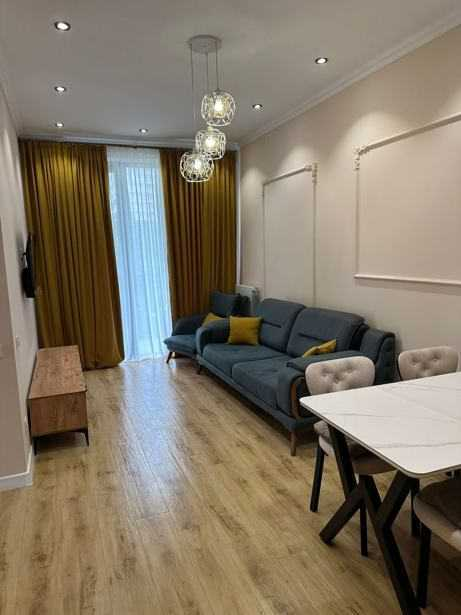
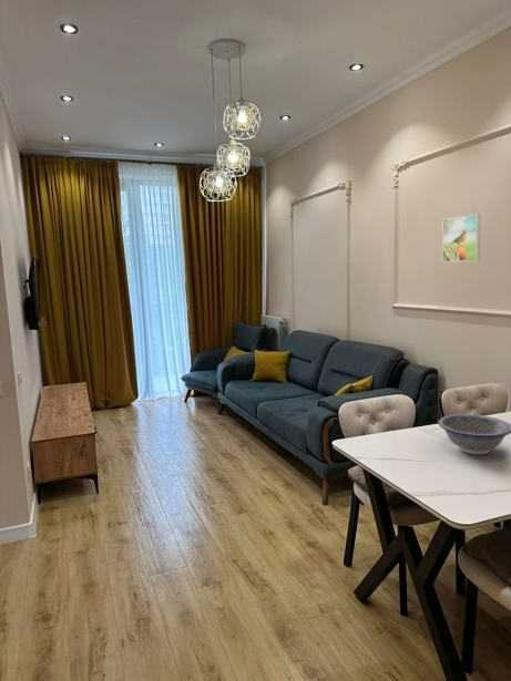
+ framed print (460, 239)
+ decorative bowl (473, 436)
